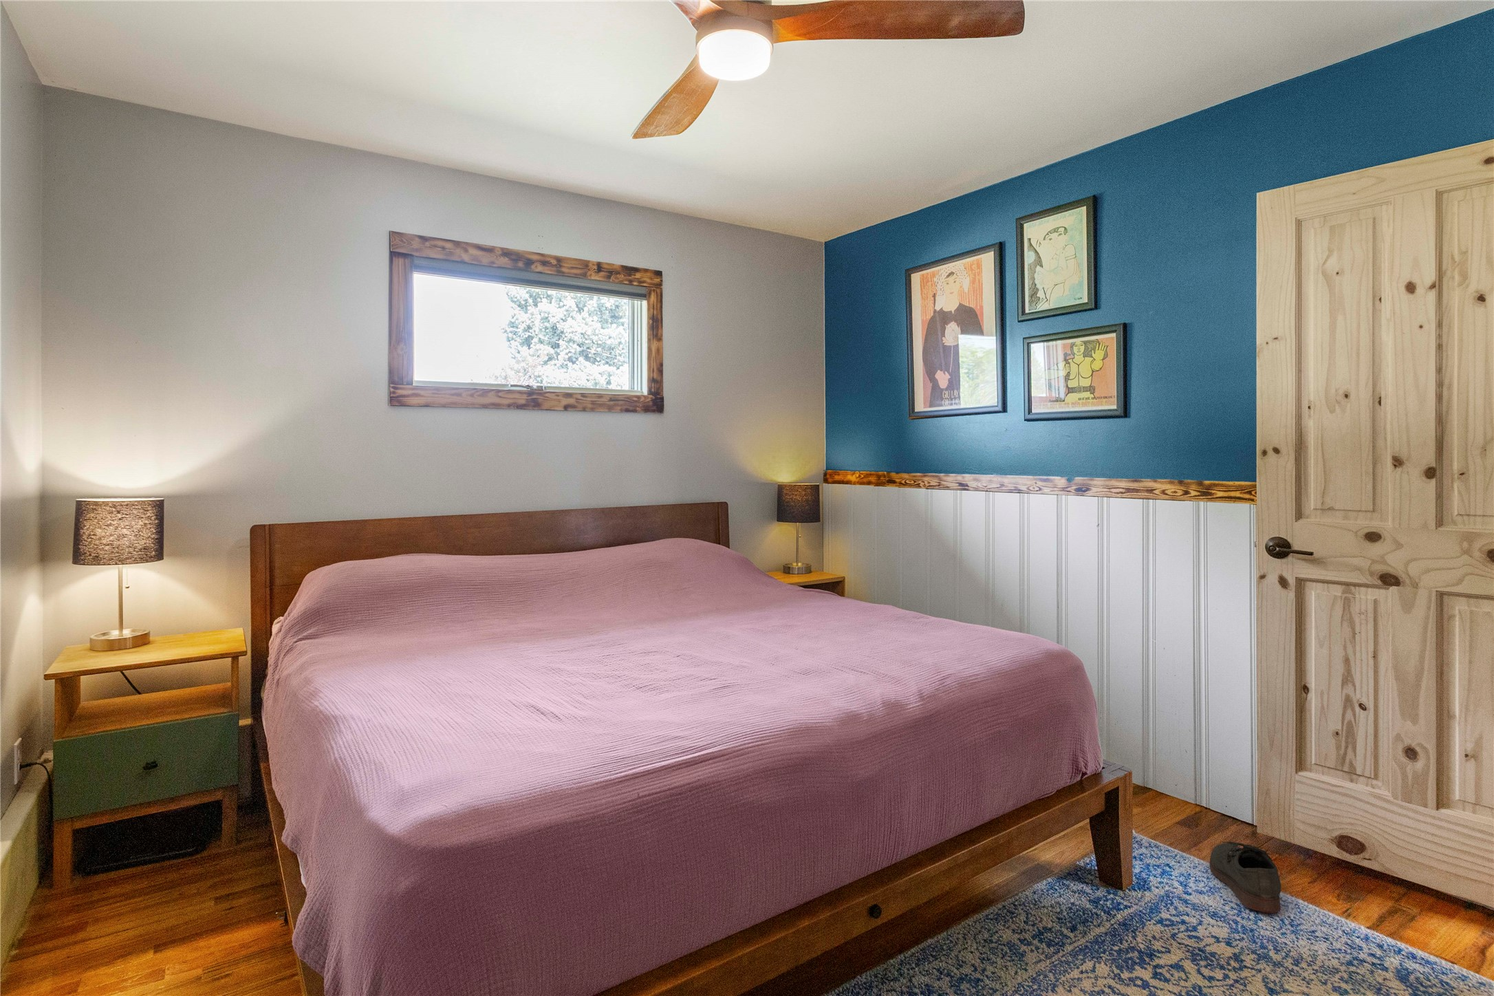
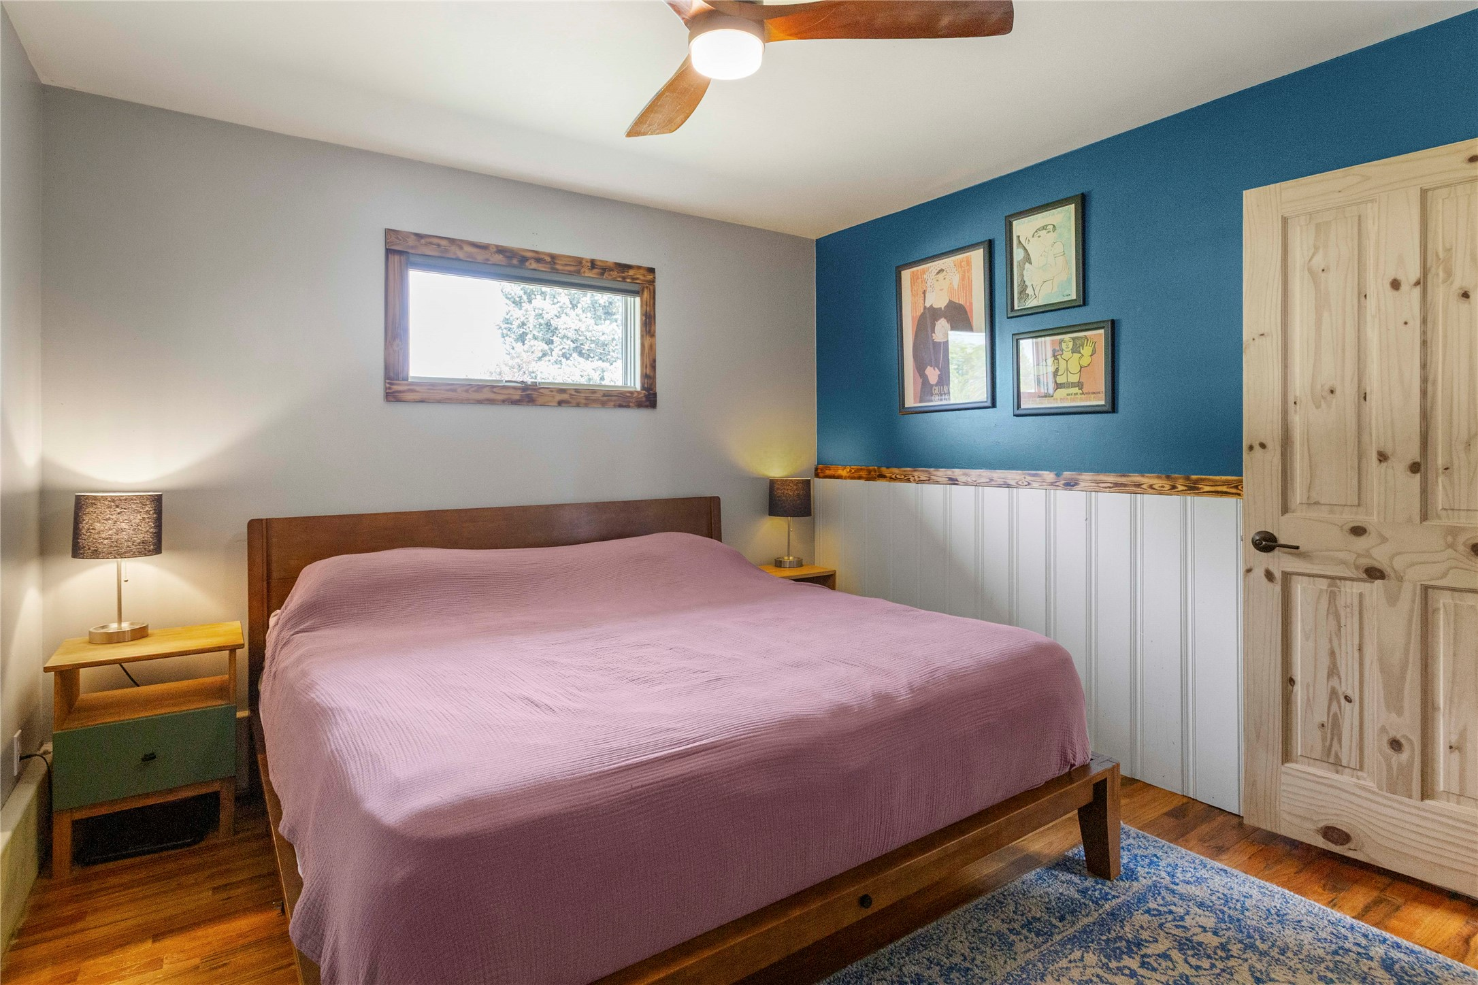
- shoe (1242, 861)
